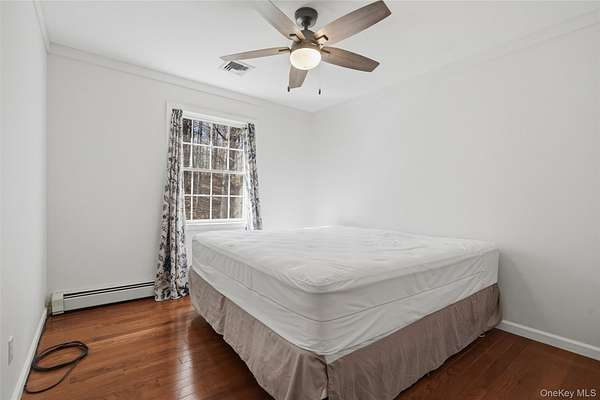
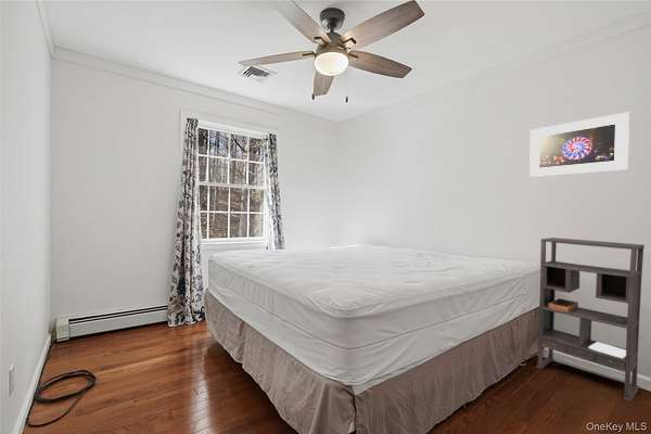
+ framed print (574, 148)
+ bookshelf (586, 309)
